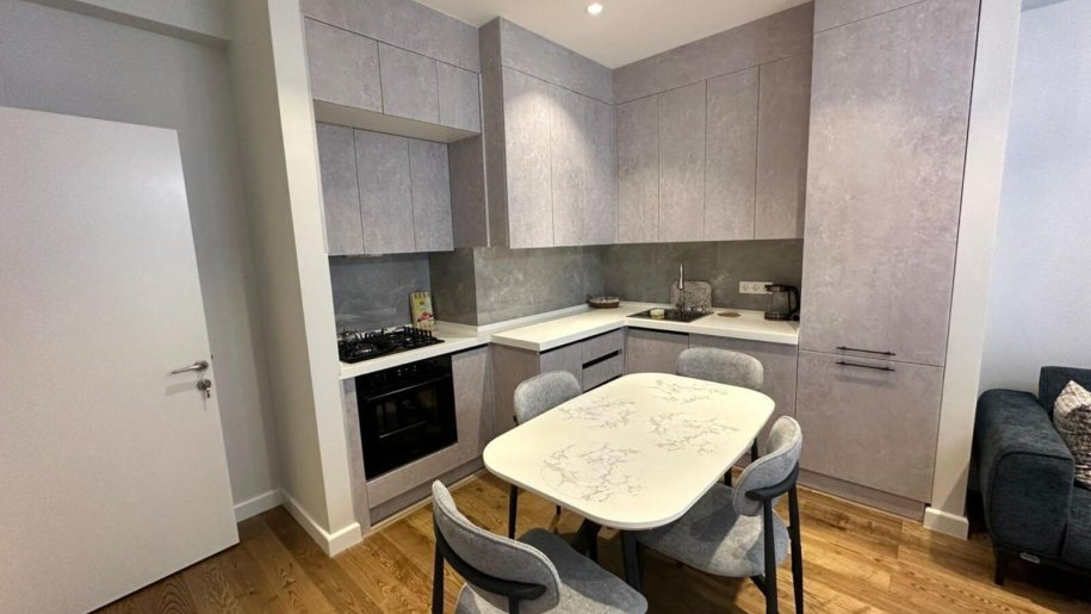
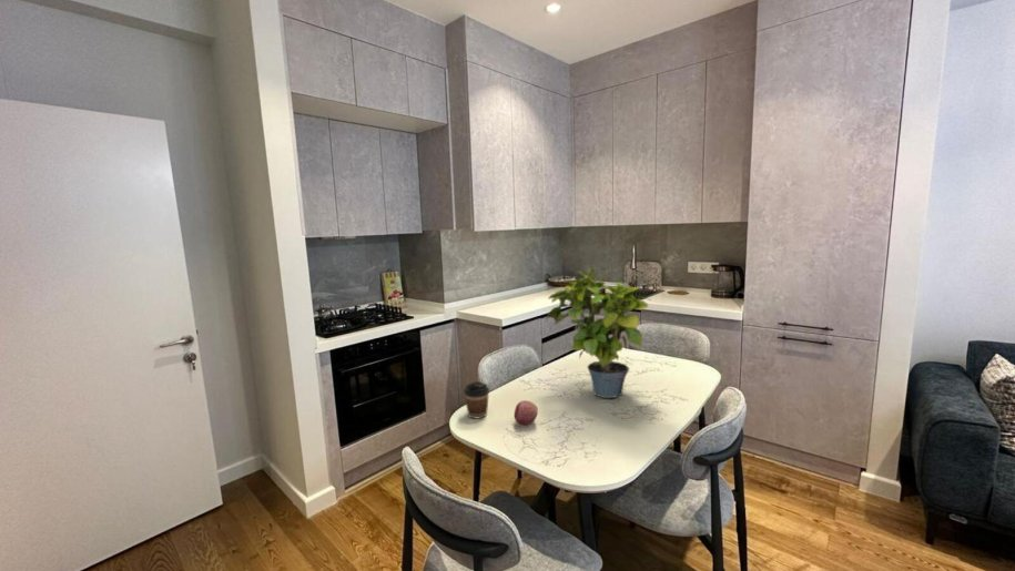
+ fruit (526, 412)
+ potted plant (599, 330)
+ coffee cup (476, 398)
